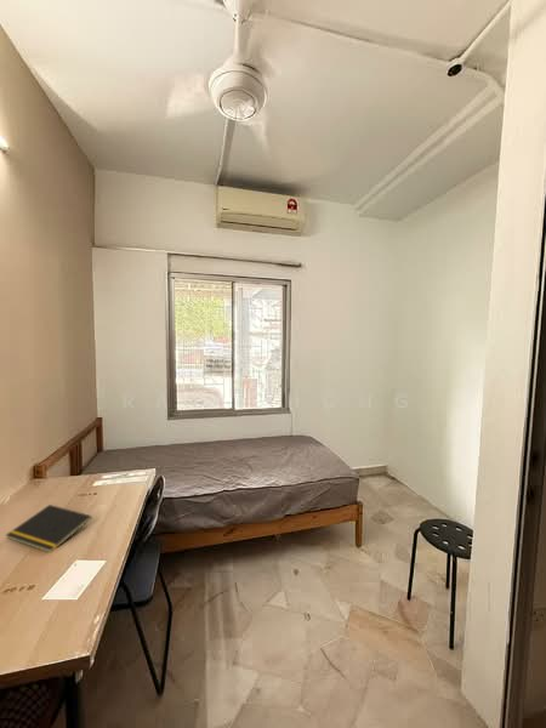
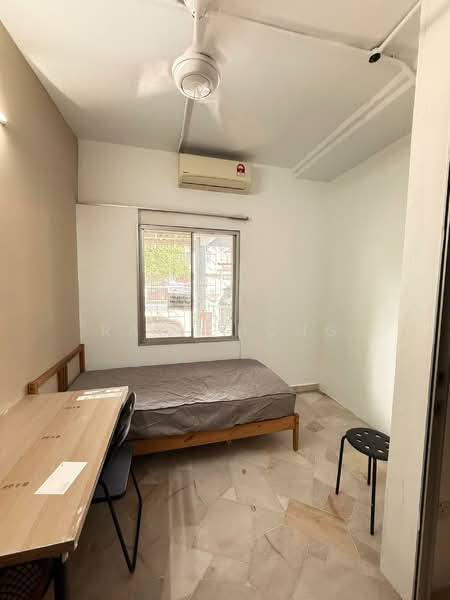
- notepad (50, 525)
